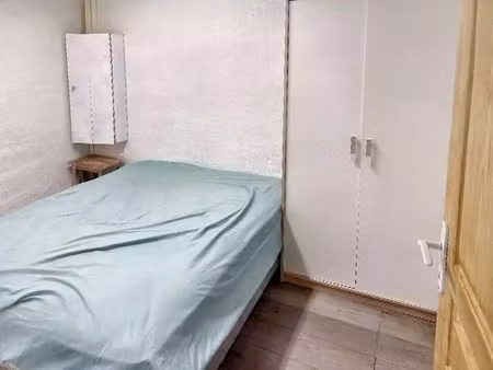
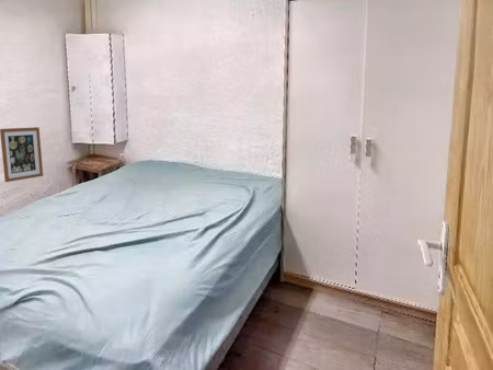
+ wall art (22, 153)
